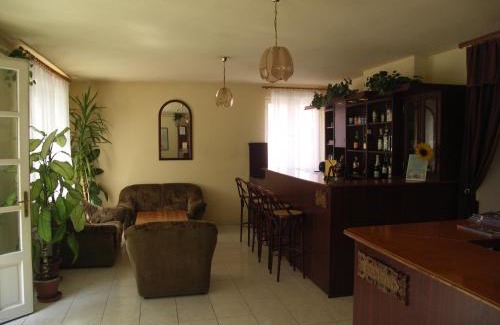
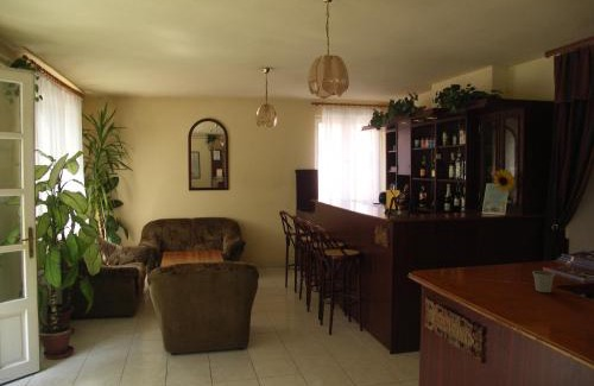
+ flower pot (543, 281)
